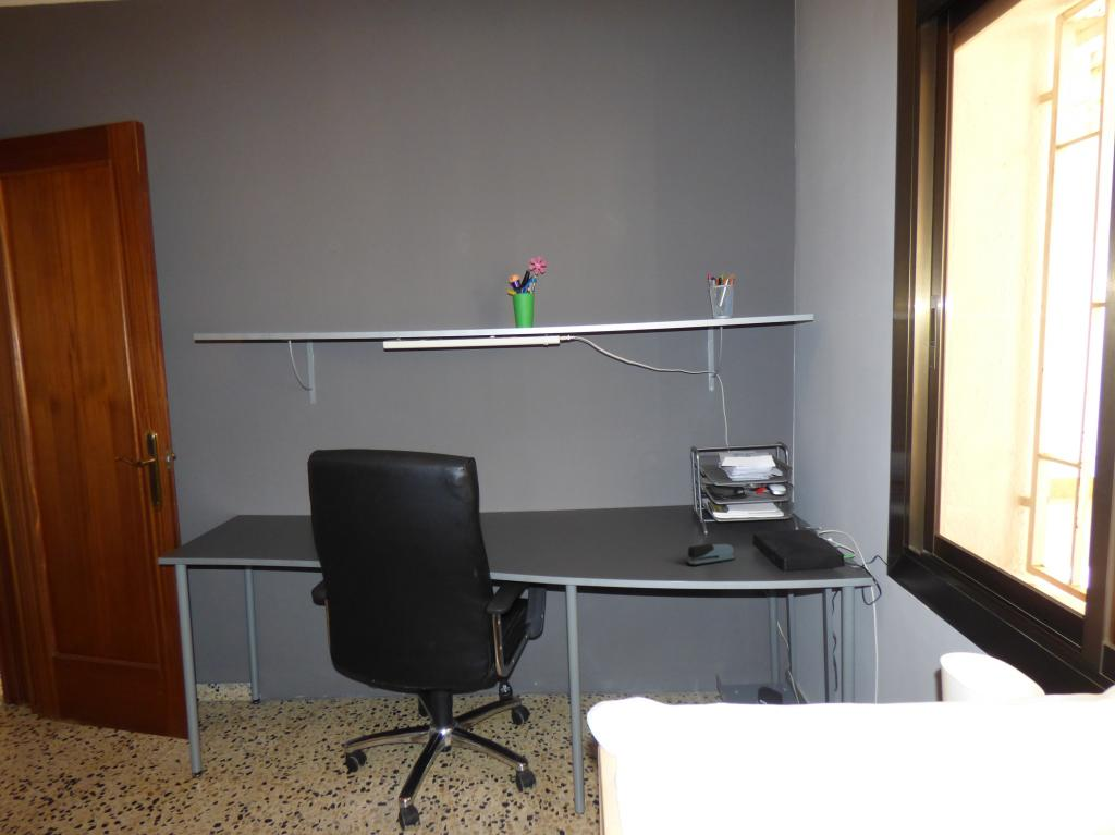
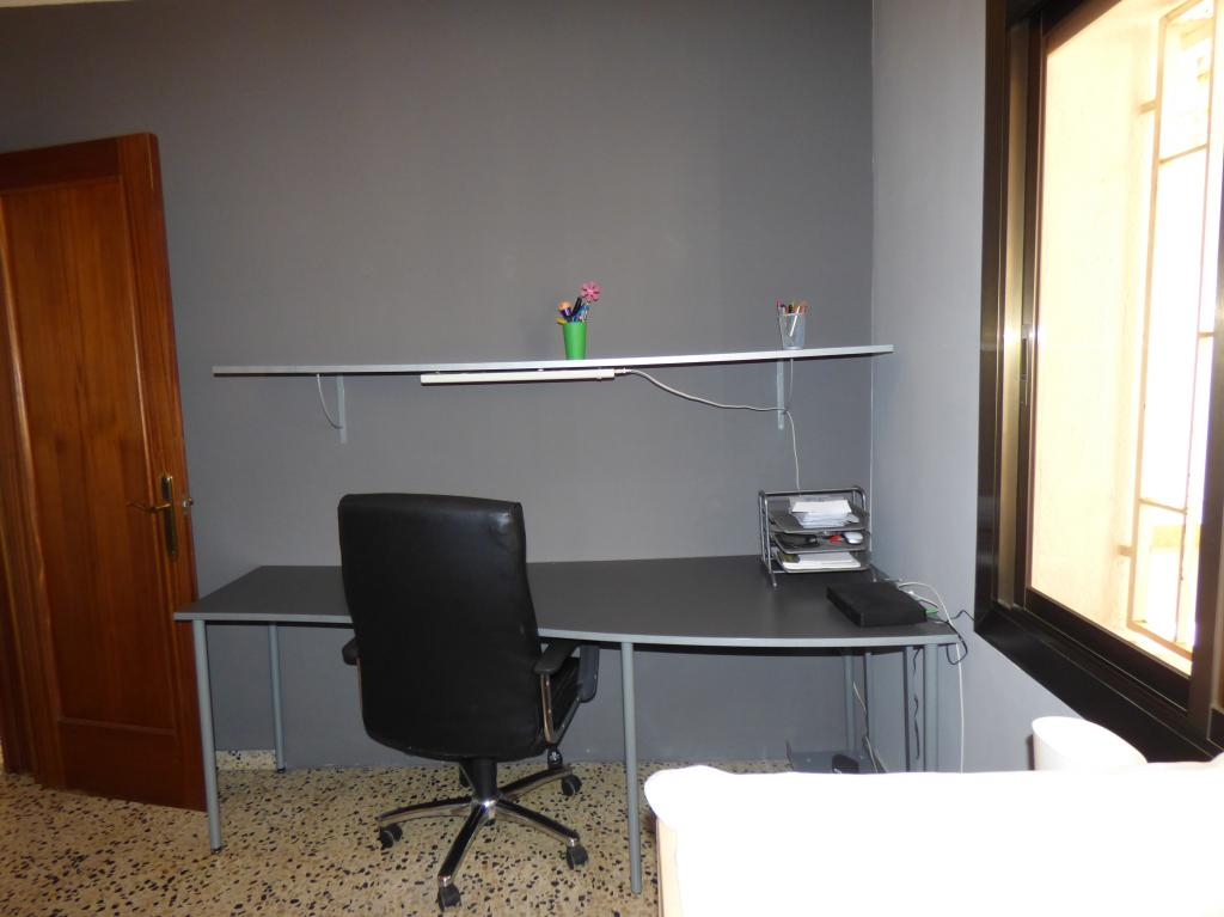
- stapler (710, 552)
